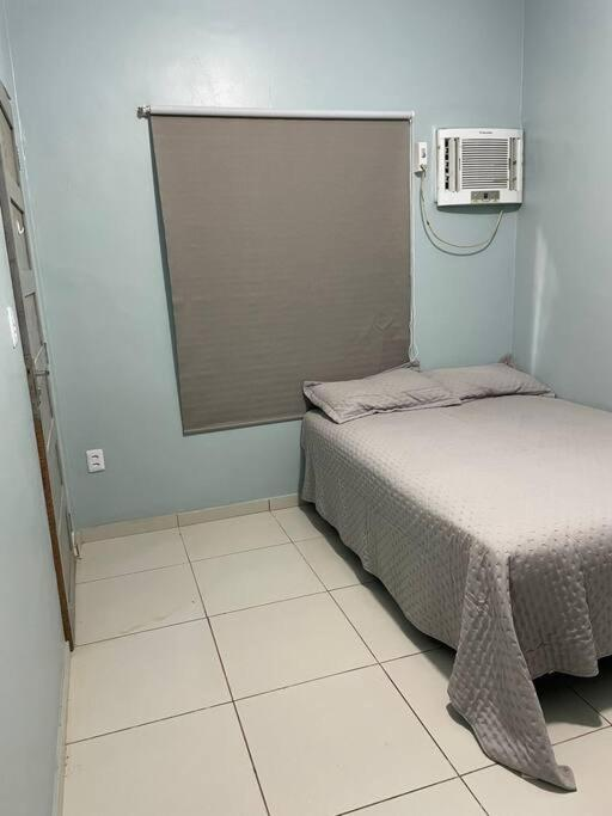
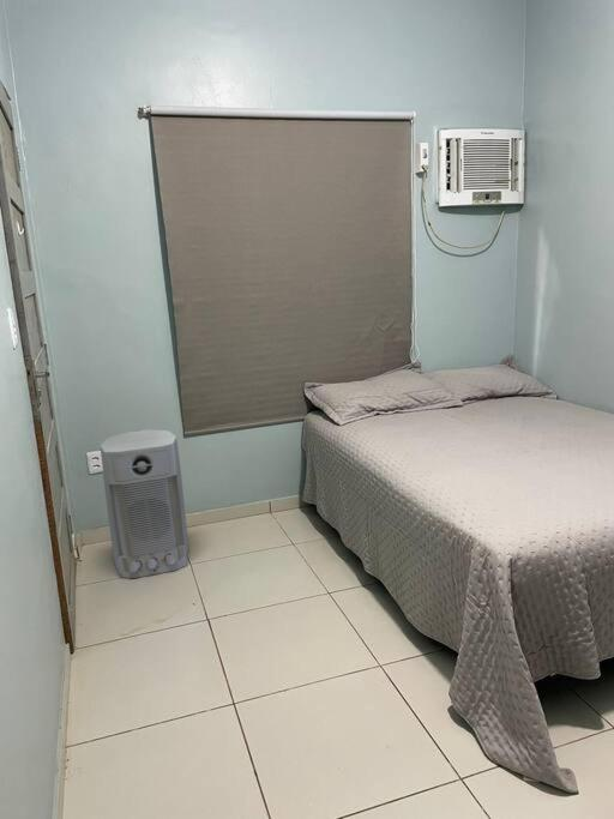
+ air purifier (145, 499)
